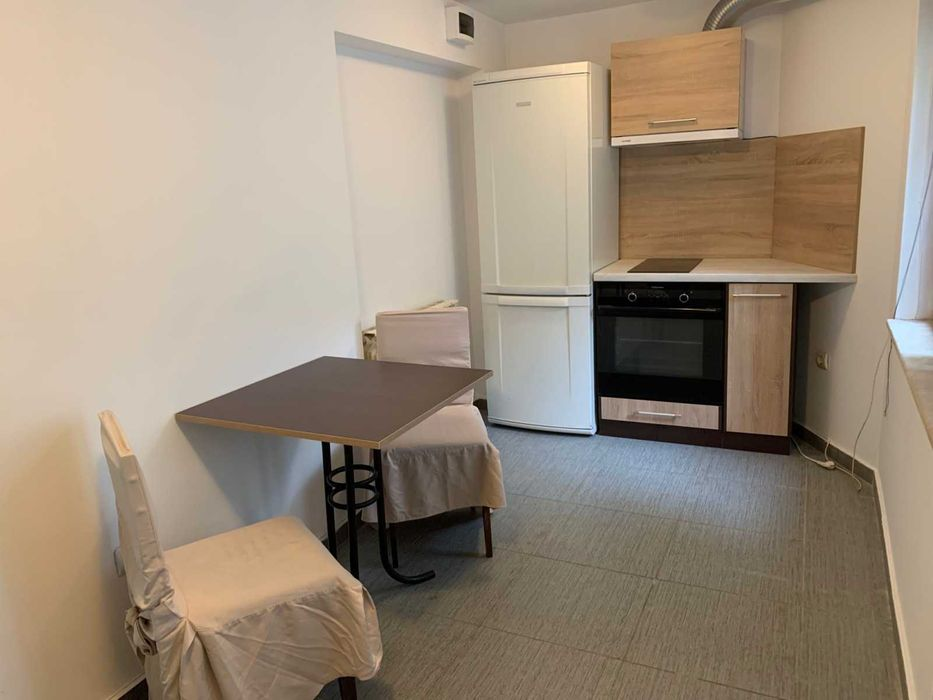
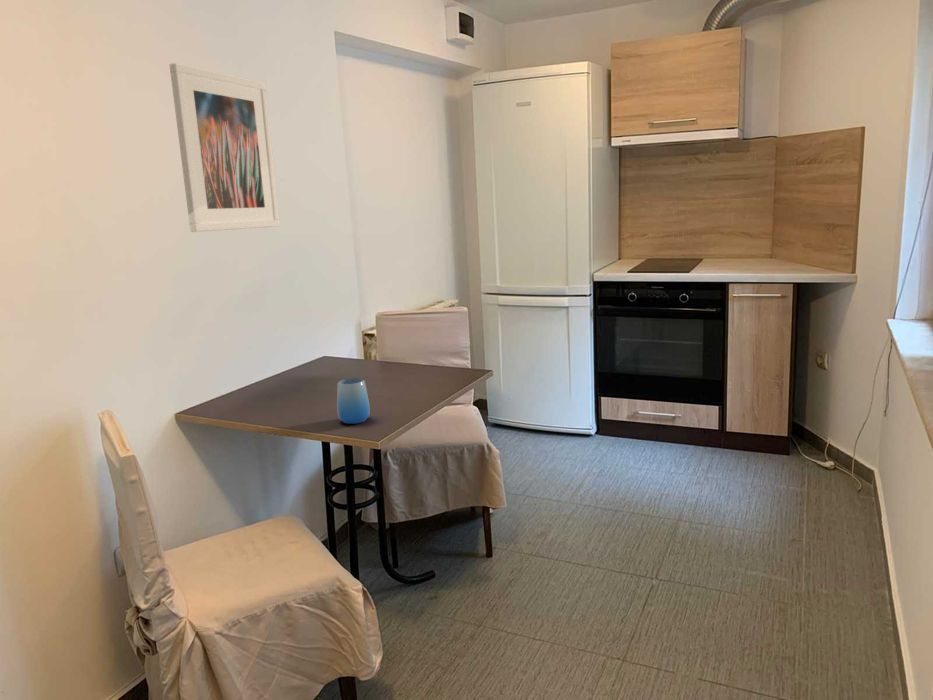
+ cup (352, 400)
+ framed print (230, 153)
